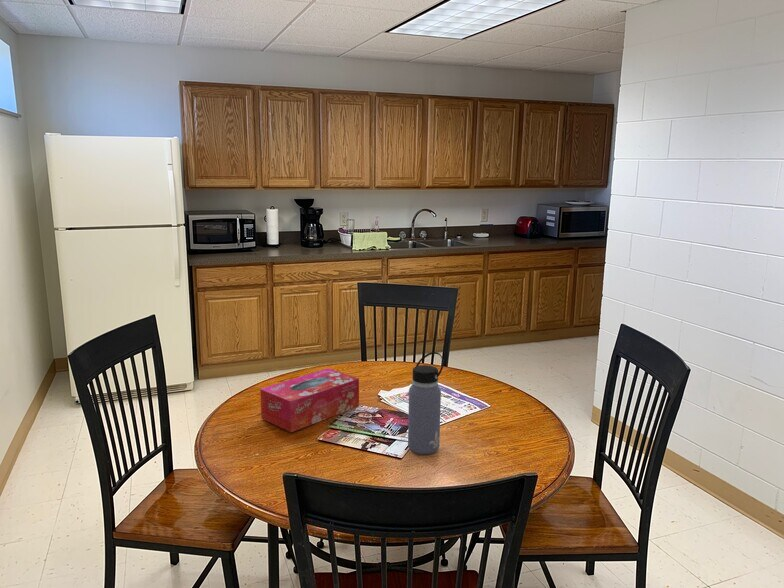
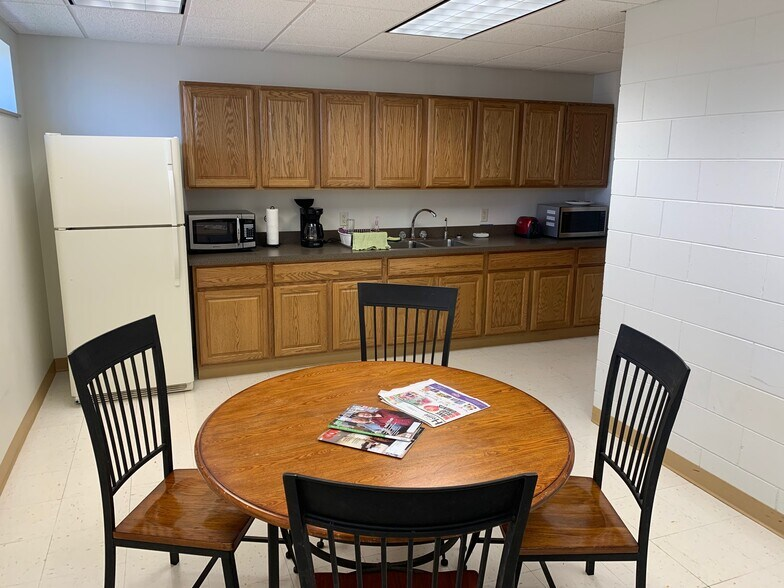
- water bottle (425, 402)
- tissue box (311, 397)
